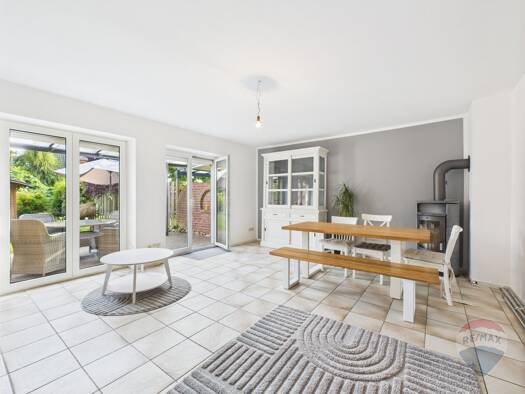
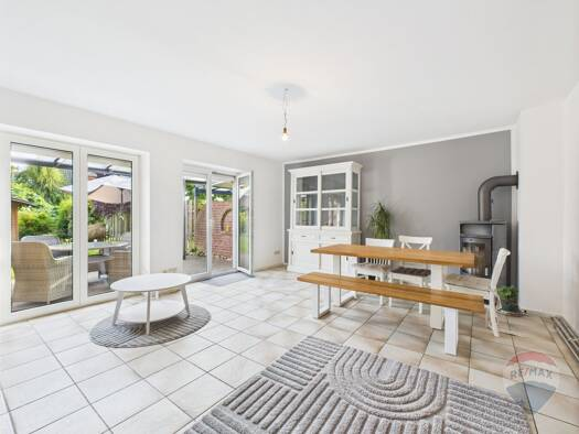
+ potted plant (506, 299)
